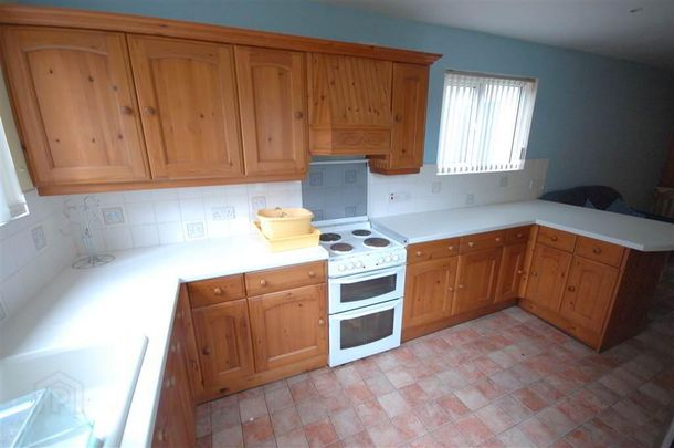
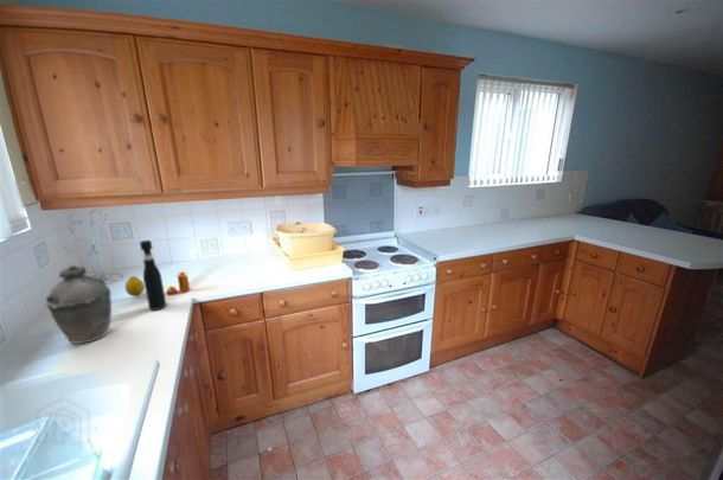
+ pepper grinder (152, 275)
+ fruit (134, 287)
+ kettle (81, 301)
+ pepper shaker (178, 281)
